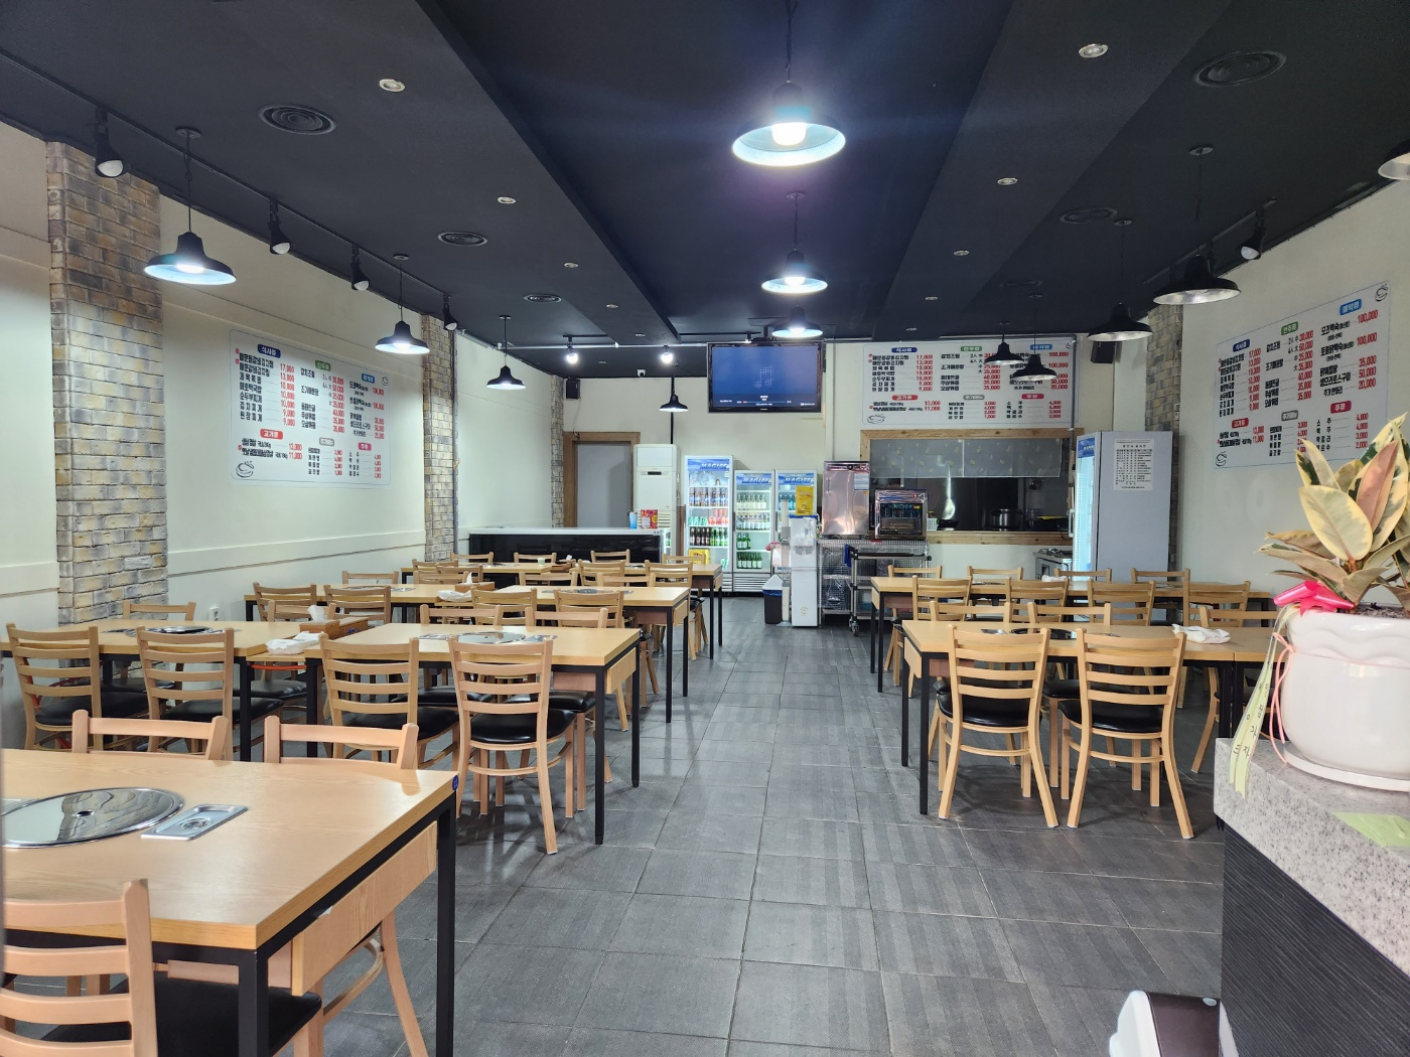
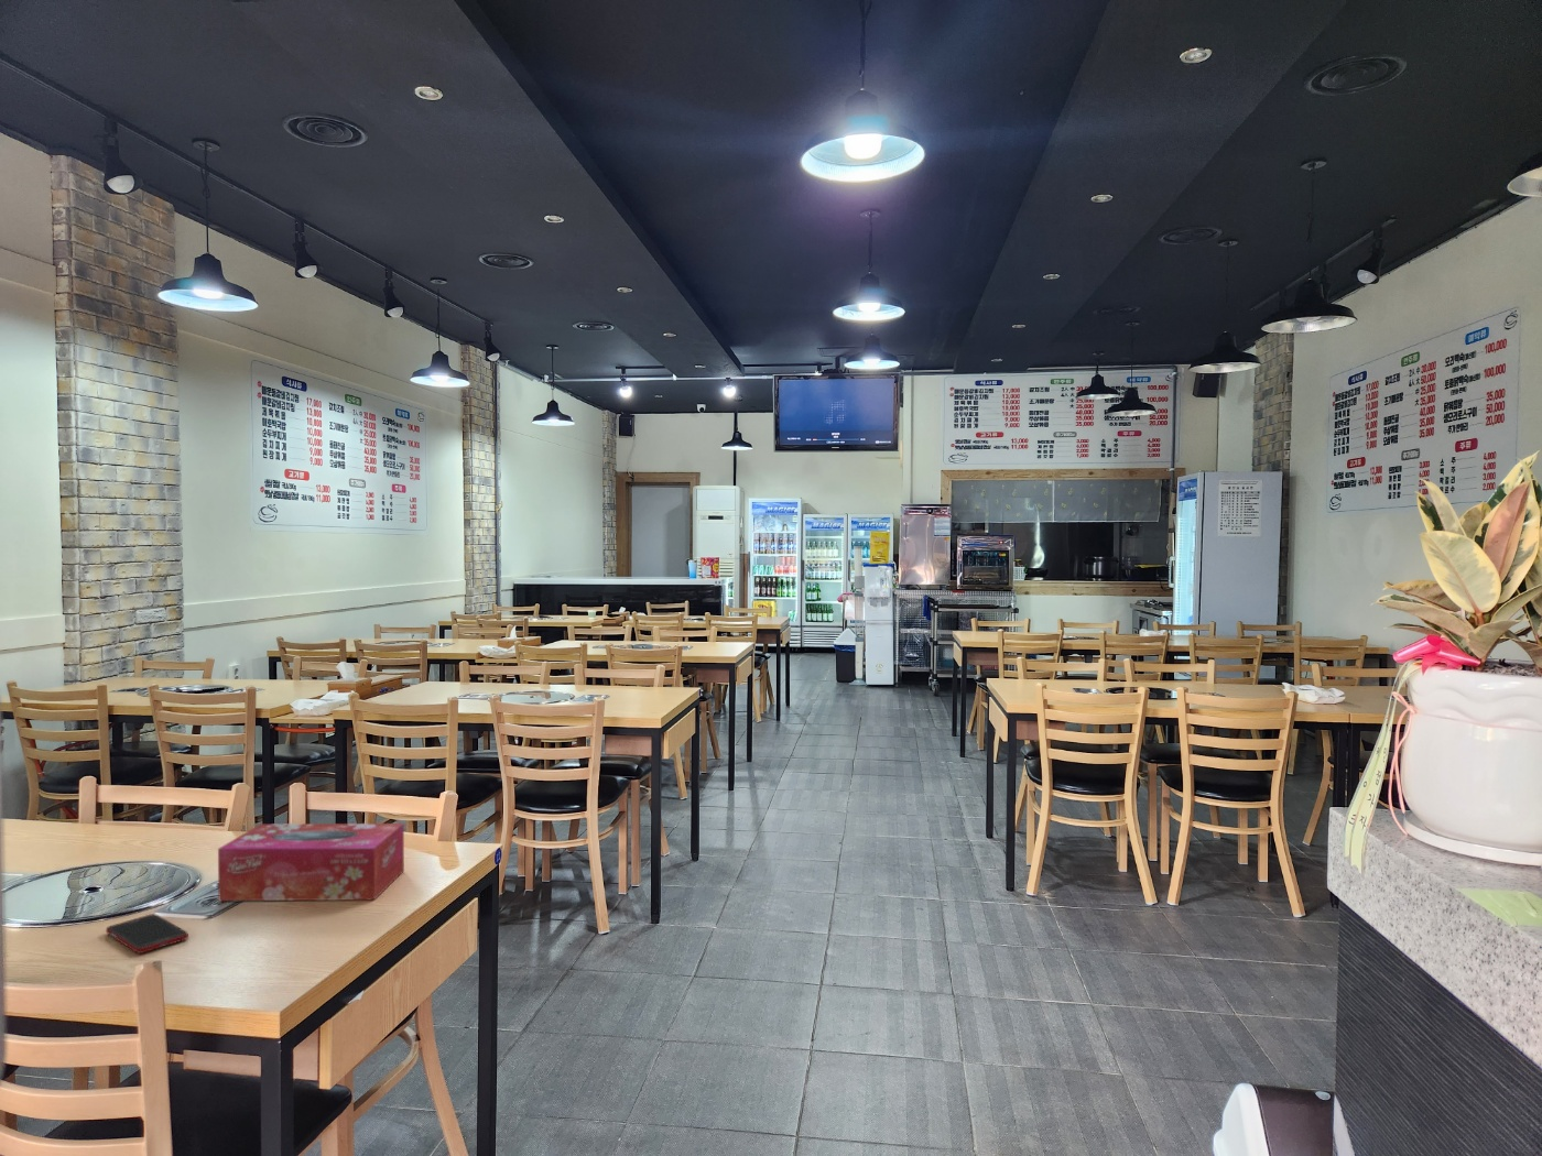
+ tissue box (314, 860)
+ cell phone (147, 933)
